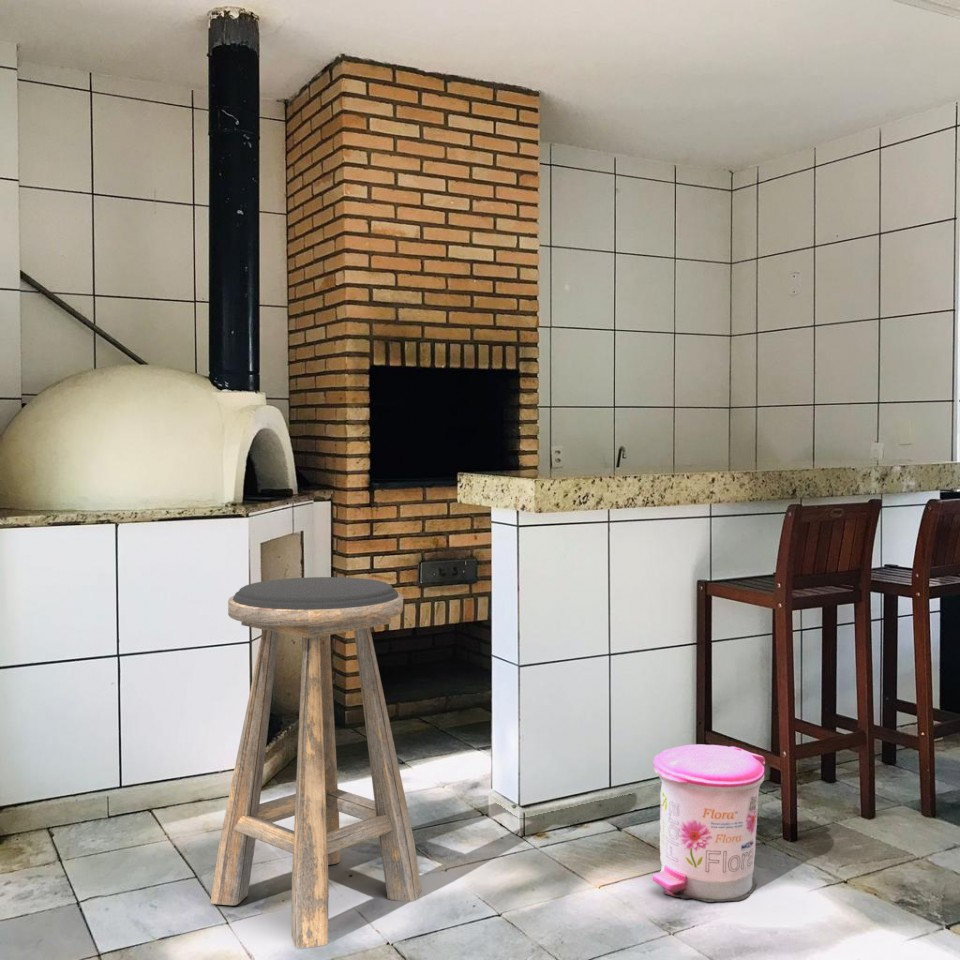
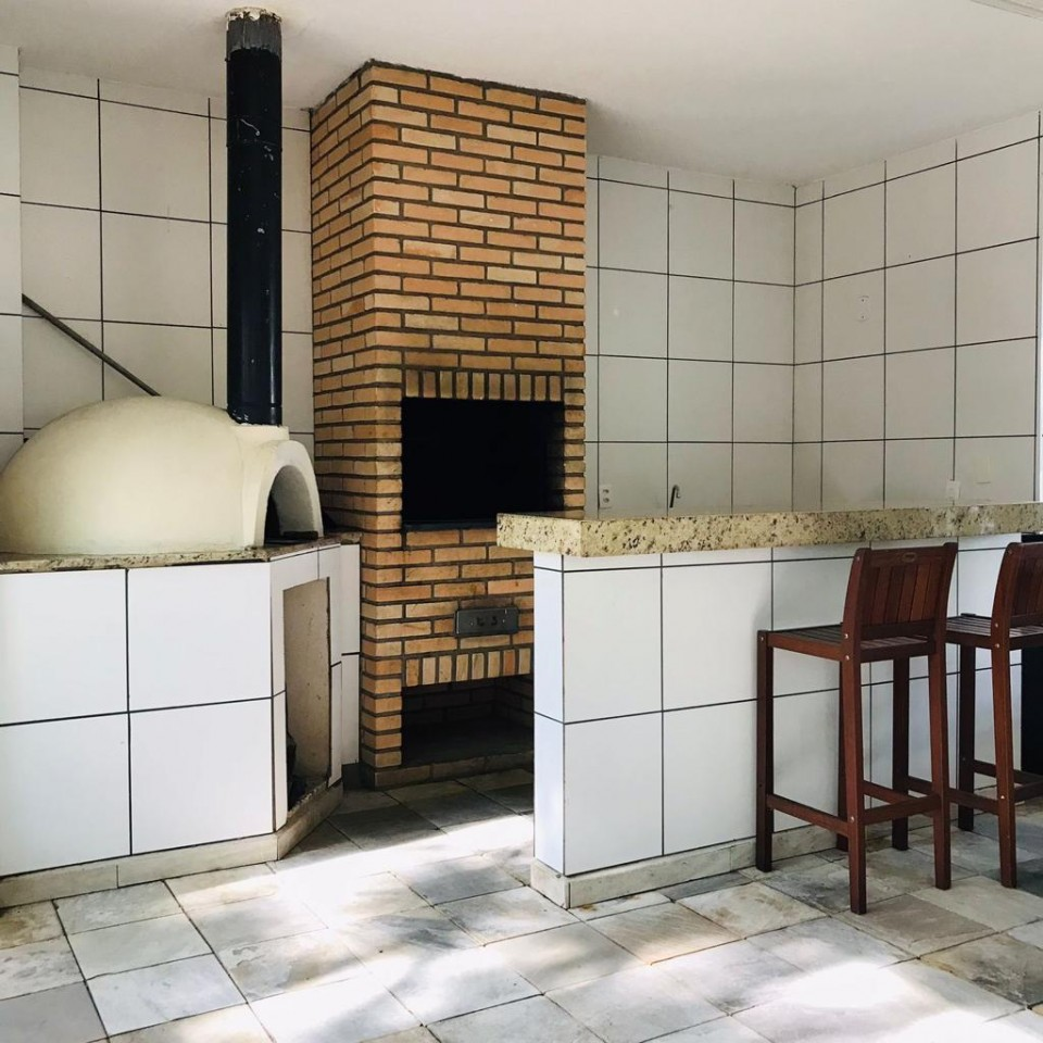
- stool (316, 742)
- trash can (709, 817)
